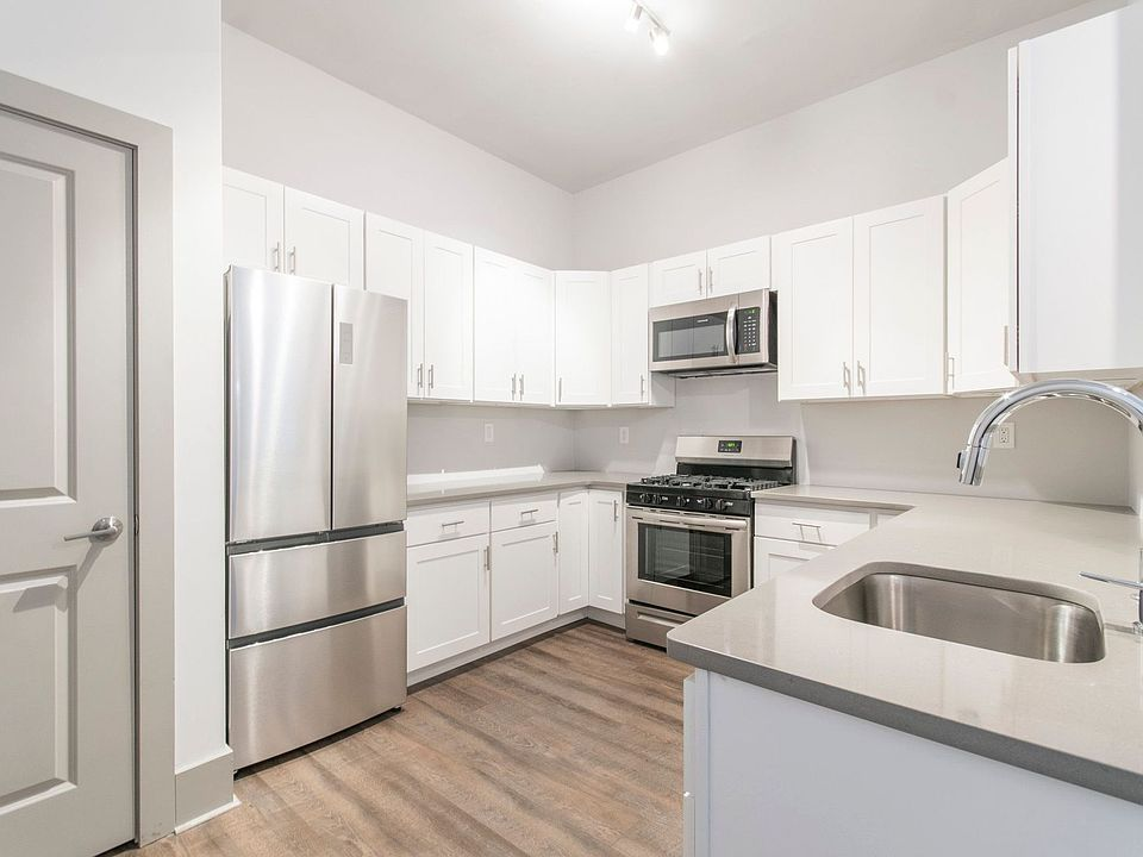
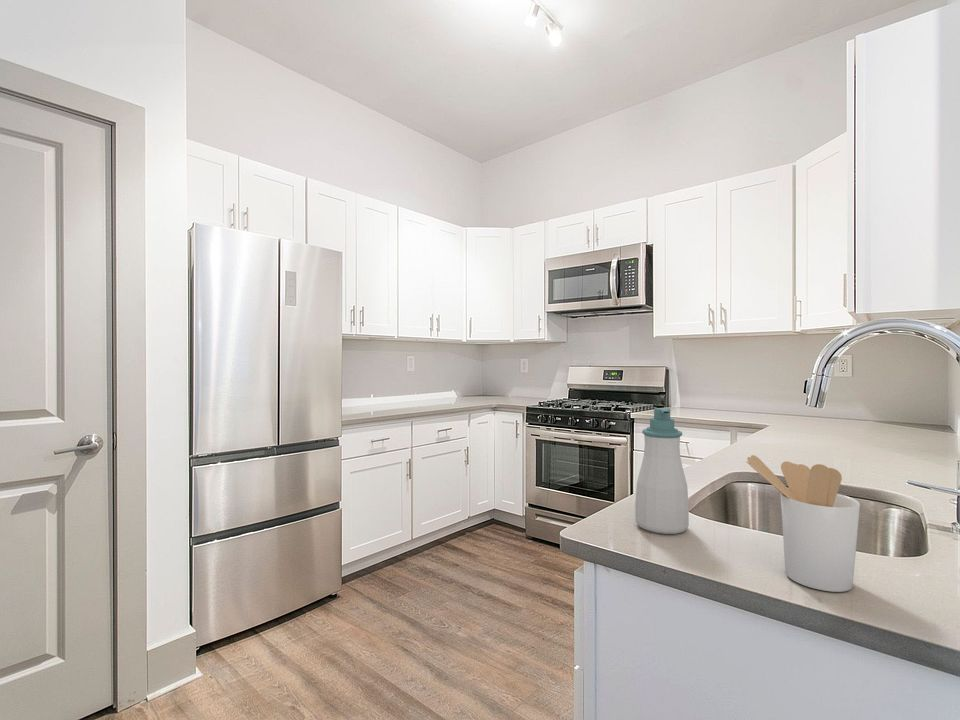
+ soap bottle (661, 467)
+ utensil holder (797, 516)
